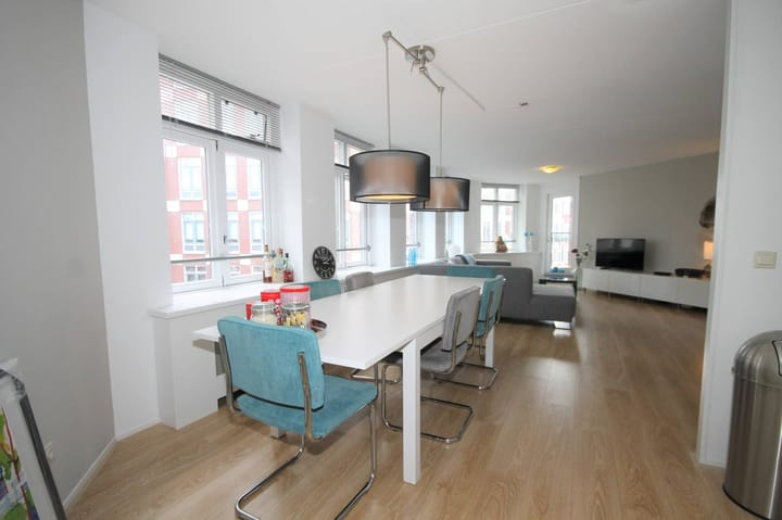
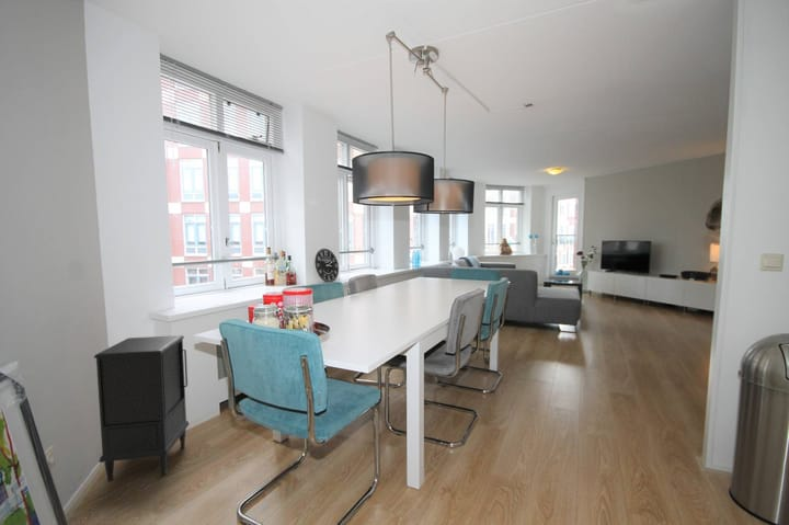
+ nightstand (147, 403)
